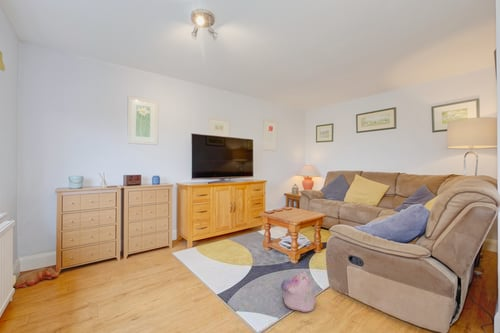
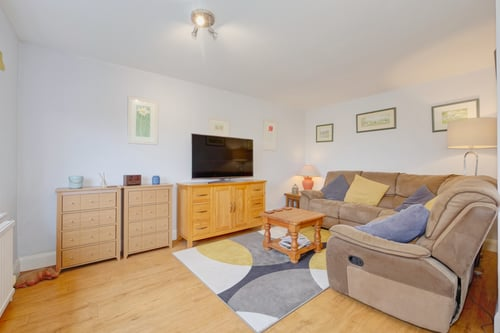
- plush toy (298, 288)
